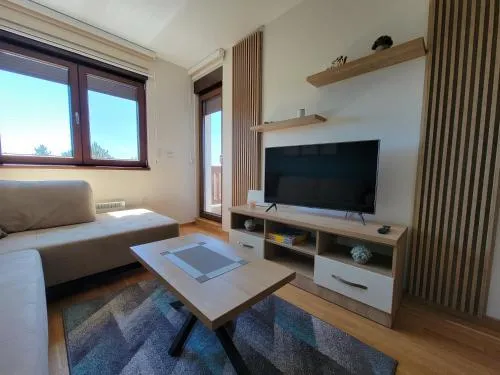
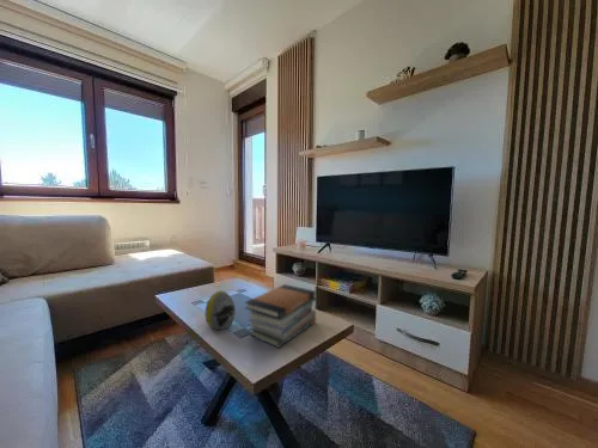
+ decorative egg (220, 308)
+ book stack (282, 312)
